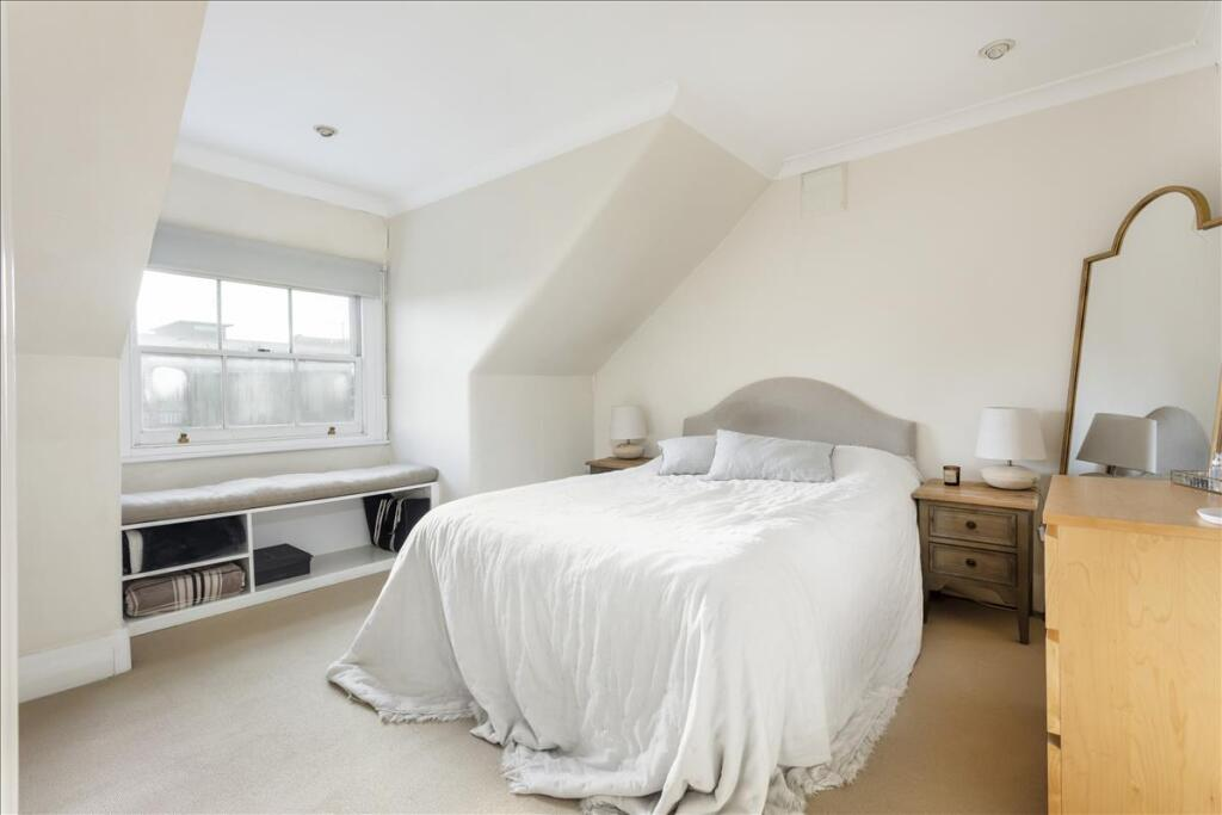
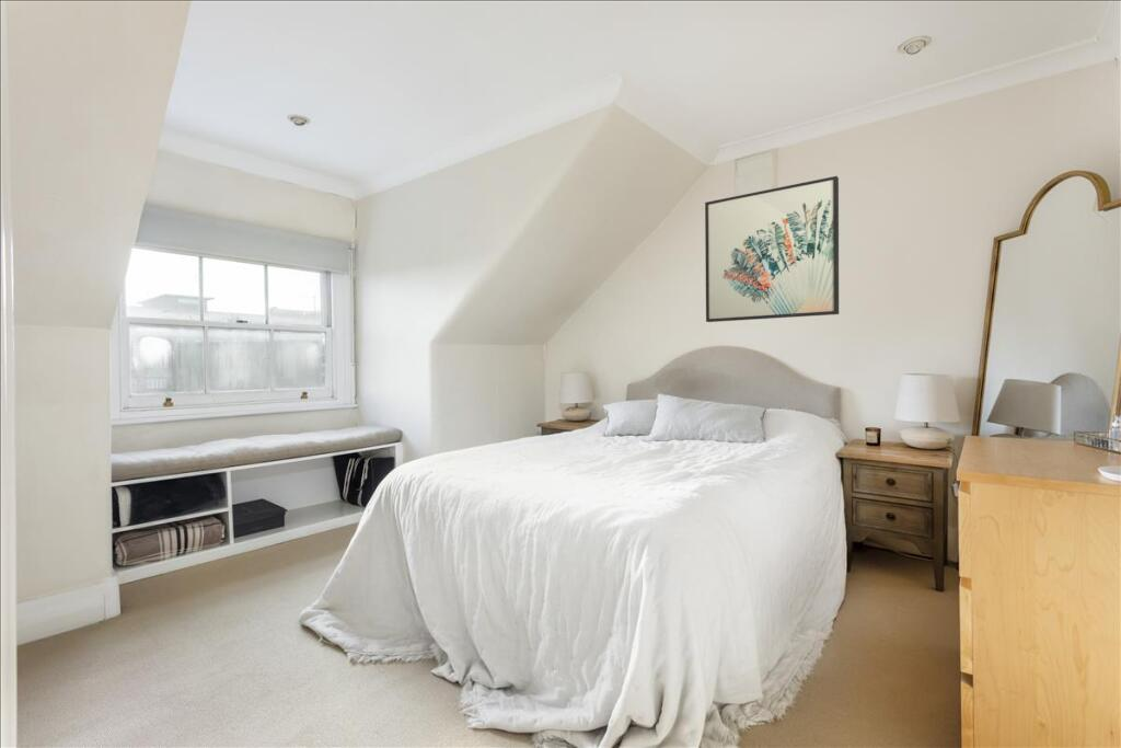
+ wall art (767, 254)
